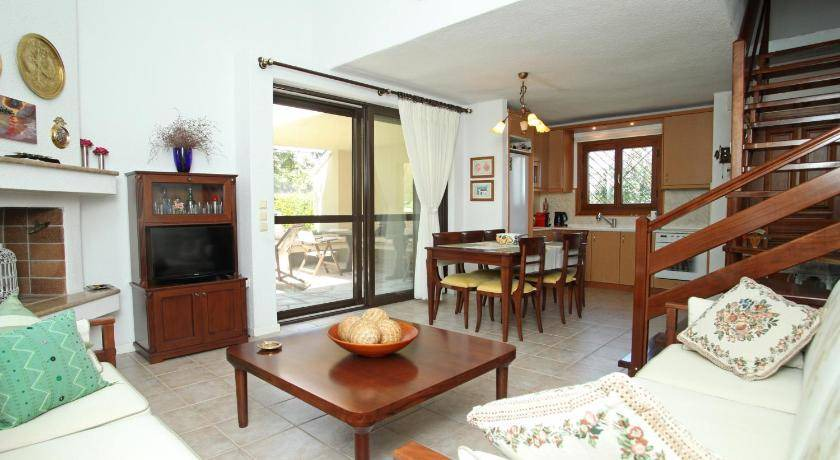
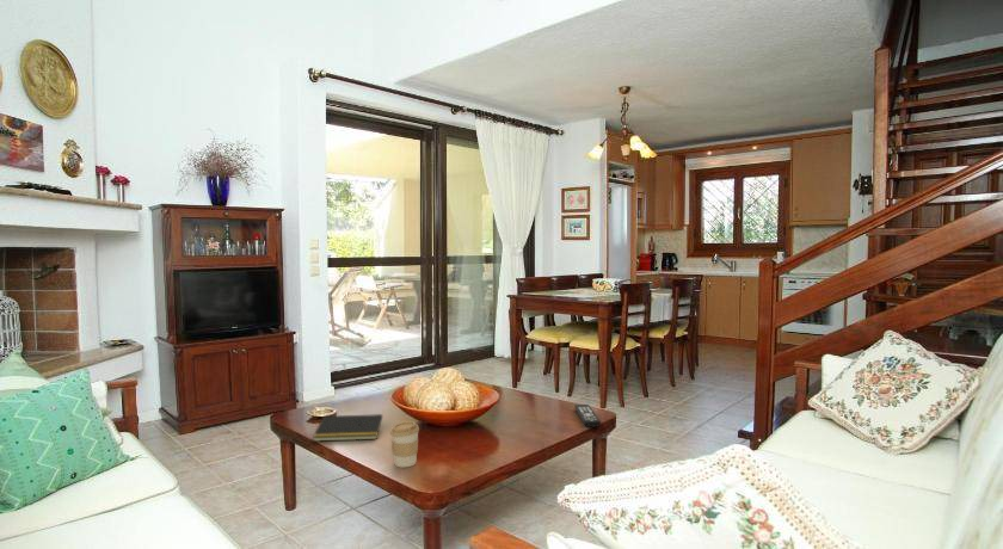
+ notepad (349, 427)
+ coffee cup (405, 443)
+ remote control (586, 414)
